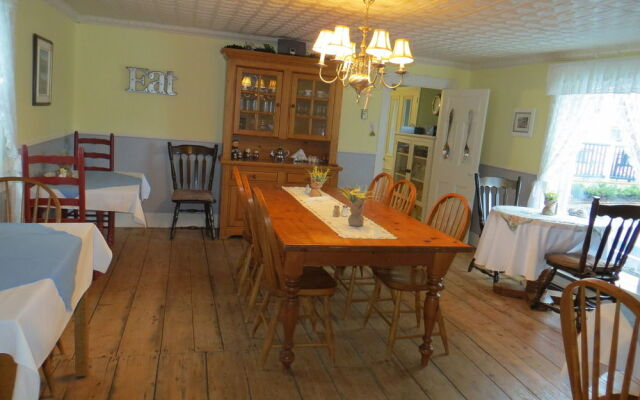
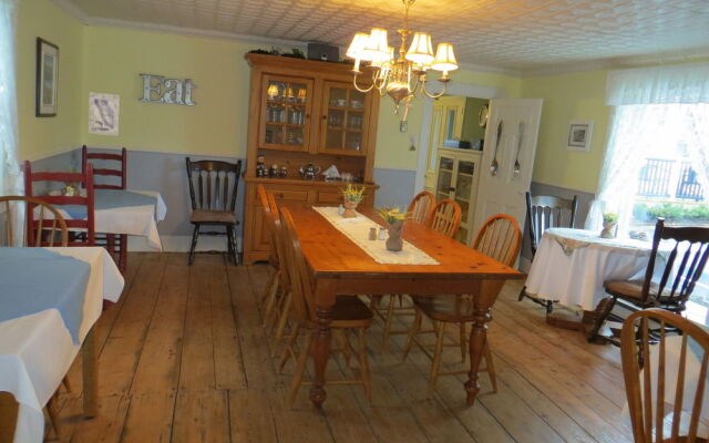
+ wall art (103, 114)
